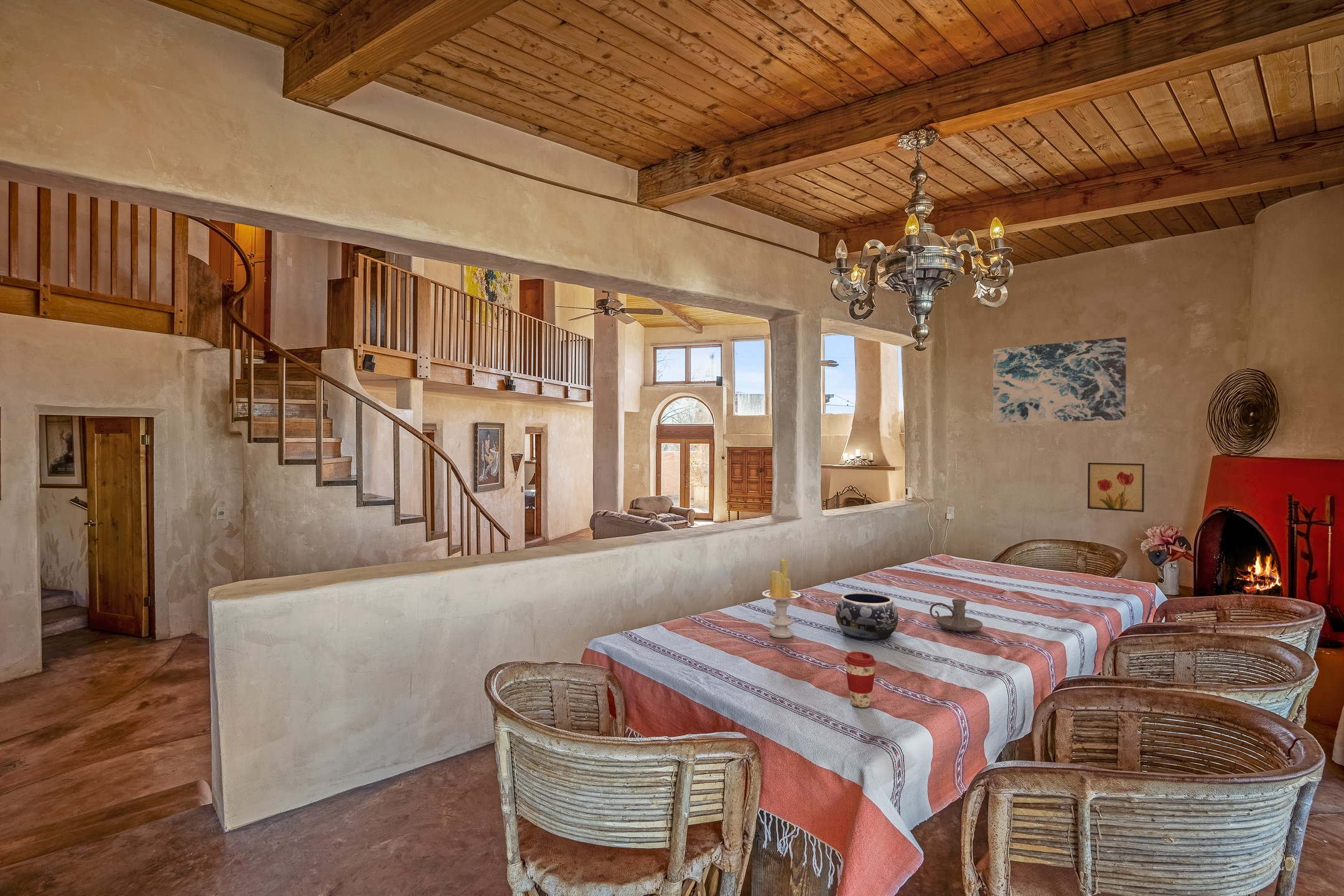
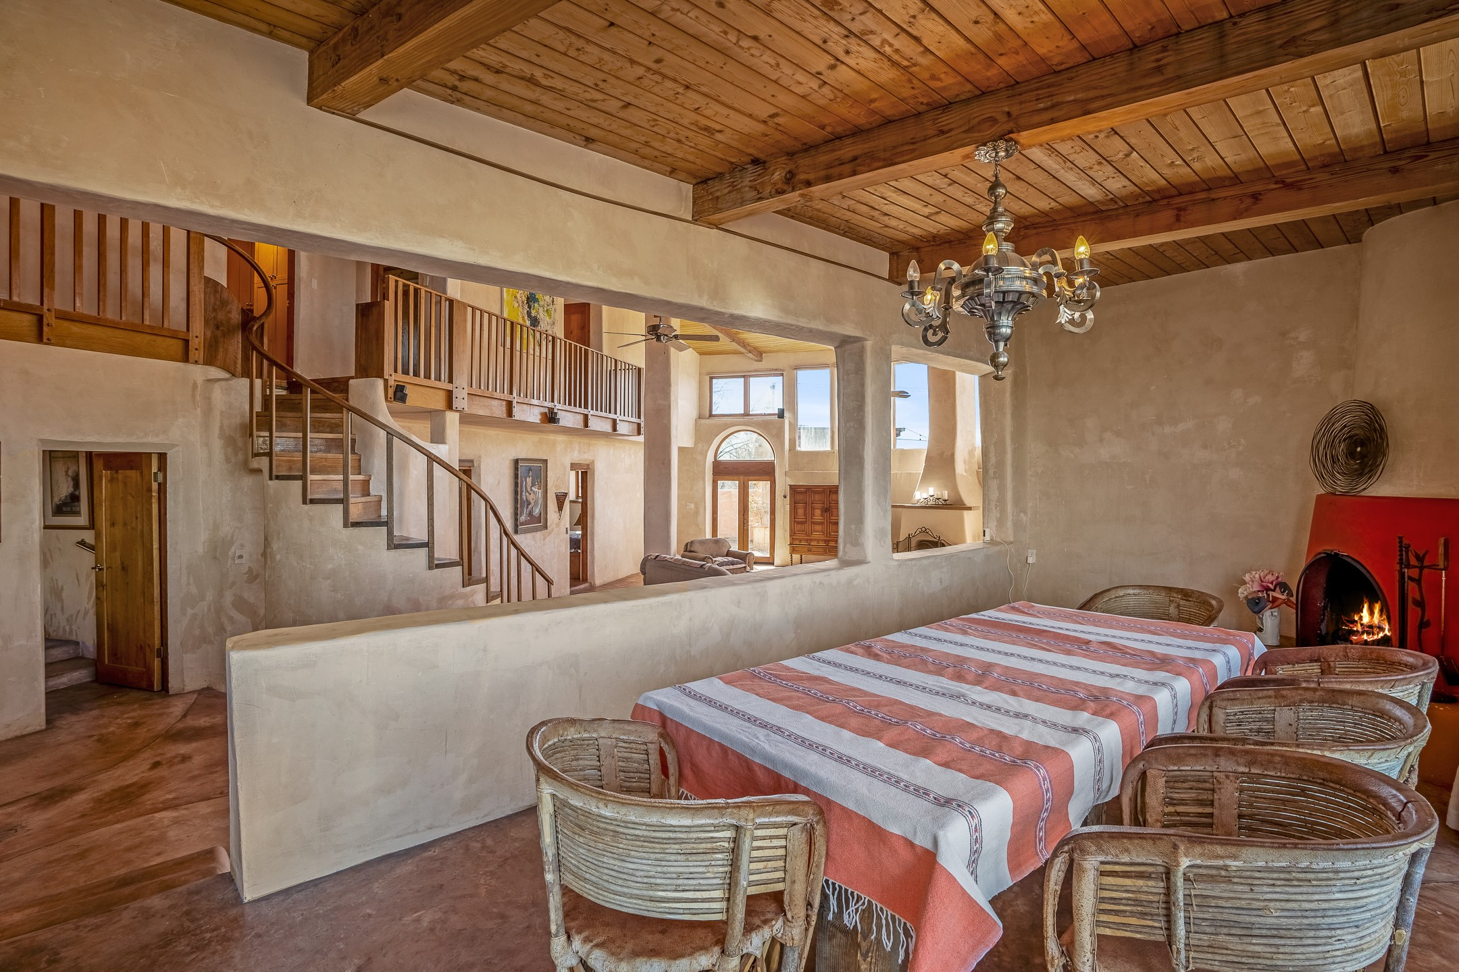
- decorative bowl (866, 615)
- wall art (1115, 487)
- candle (781, 596)
- candle holder (954, 614)
- wall art (1055, 382)
- coffee cup (860, 679)
